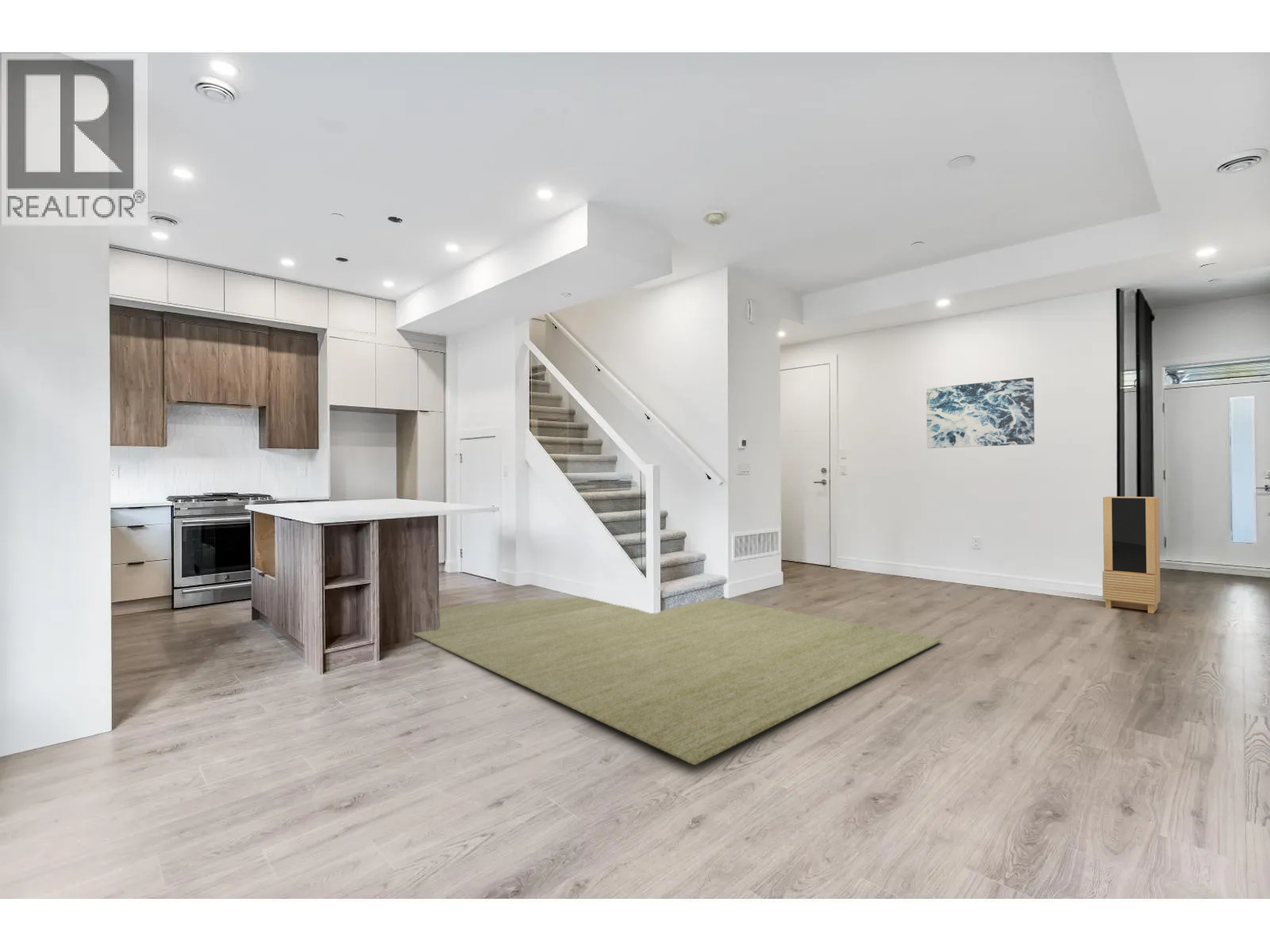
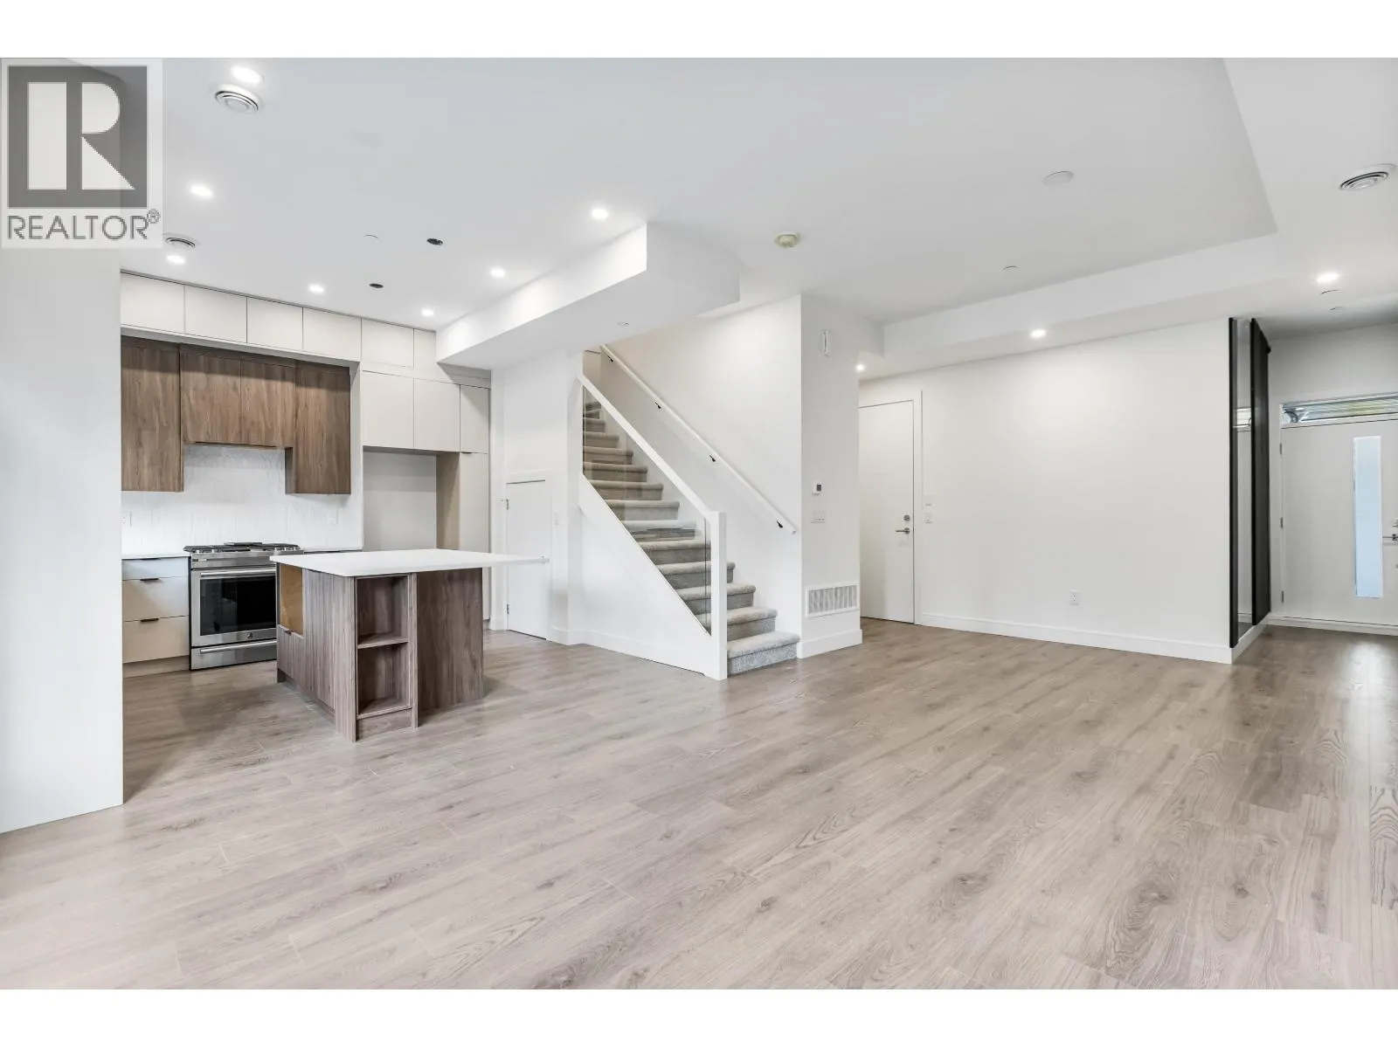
- storage cabinet (1130, 552)
- rug (639, 628)
- wall art (977, 415)
